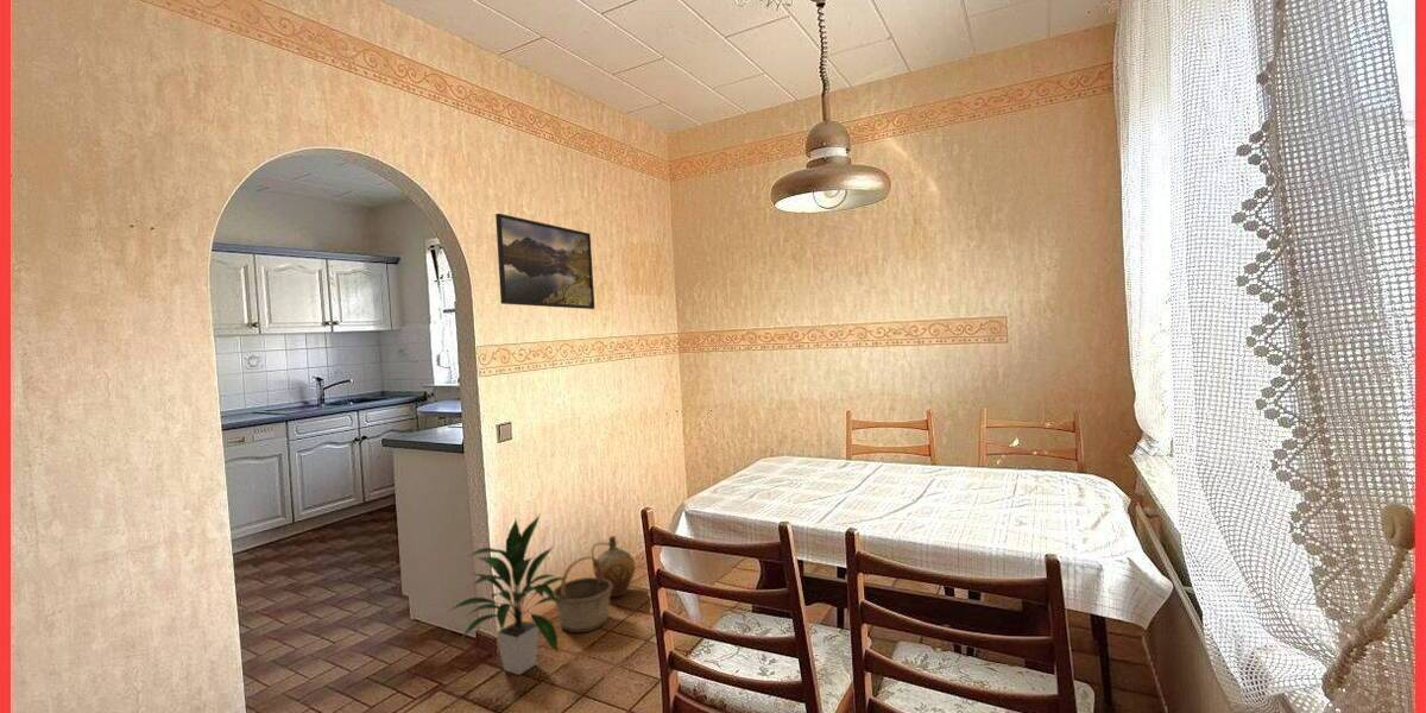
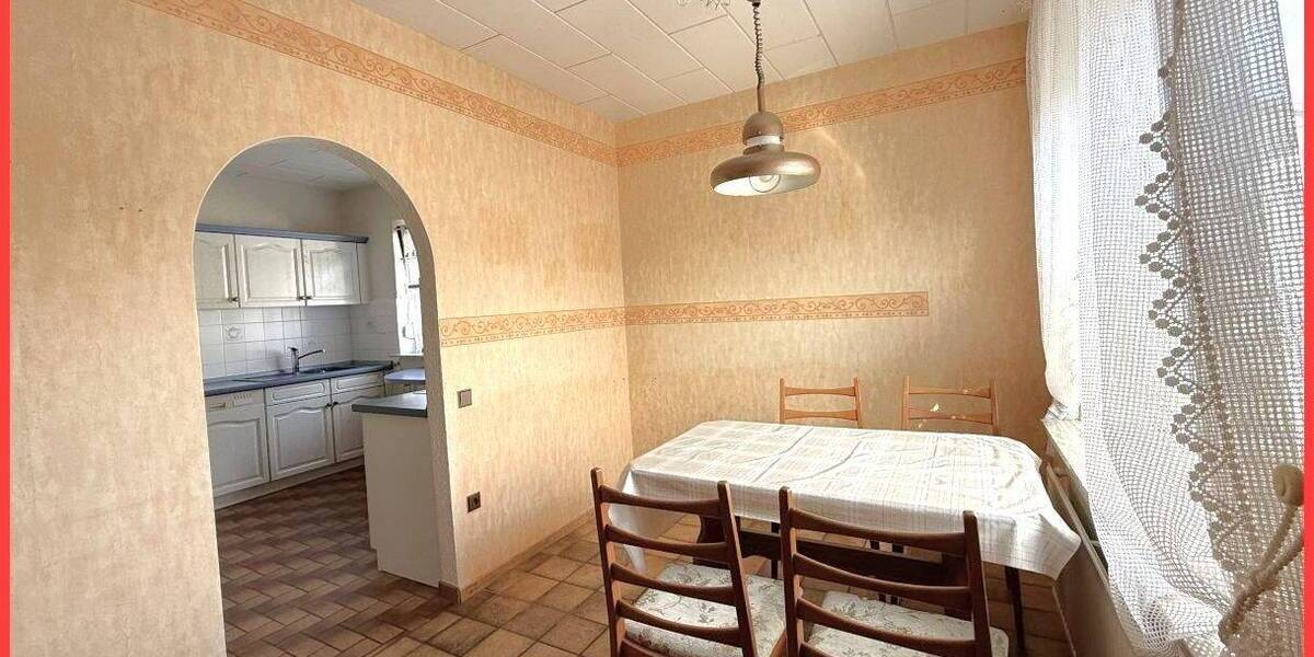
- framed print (549, 265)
- basket (582, 591)
- ceramic jug (614, 564)
- indoor plant (516, 595)
